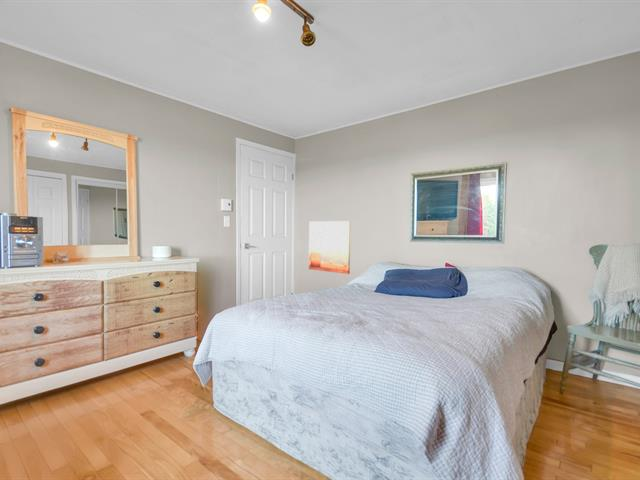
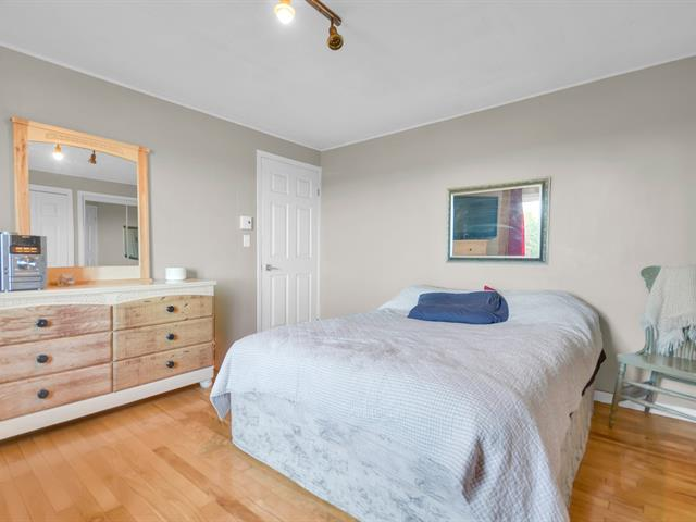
- wall art (328, 246)
